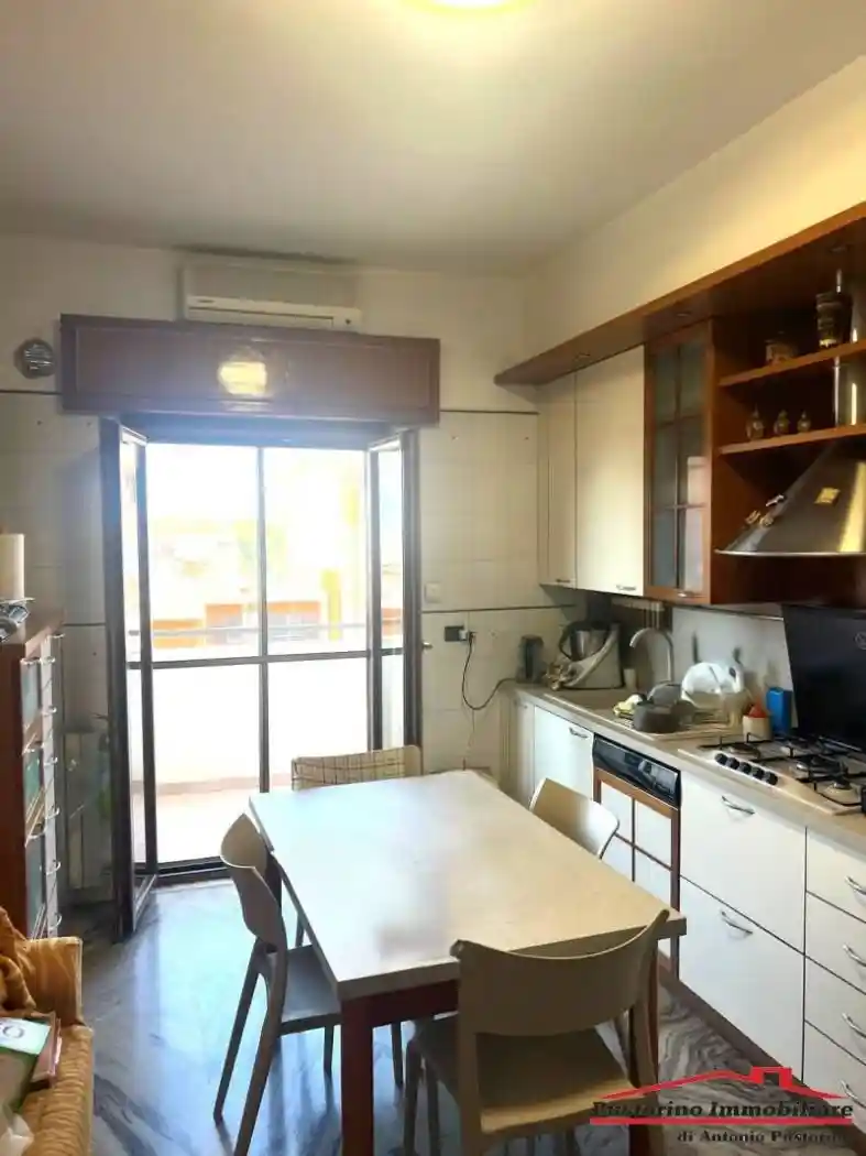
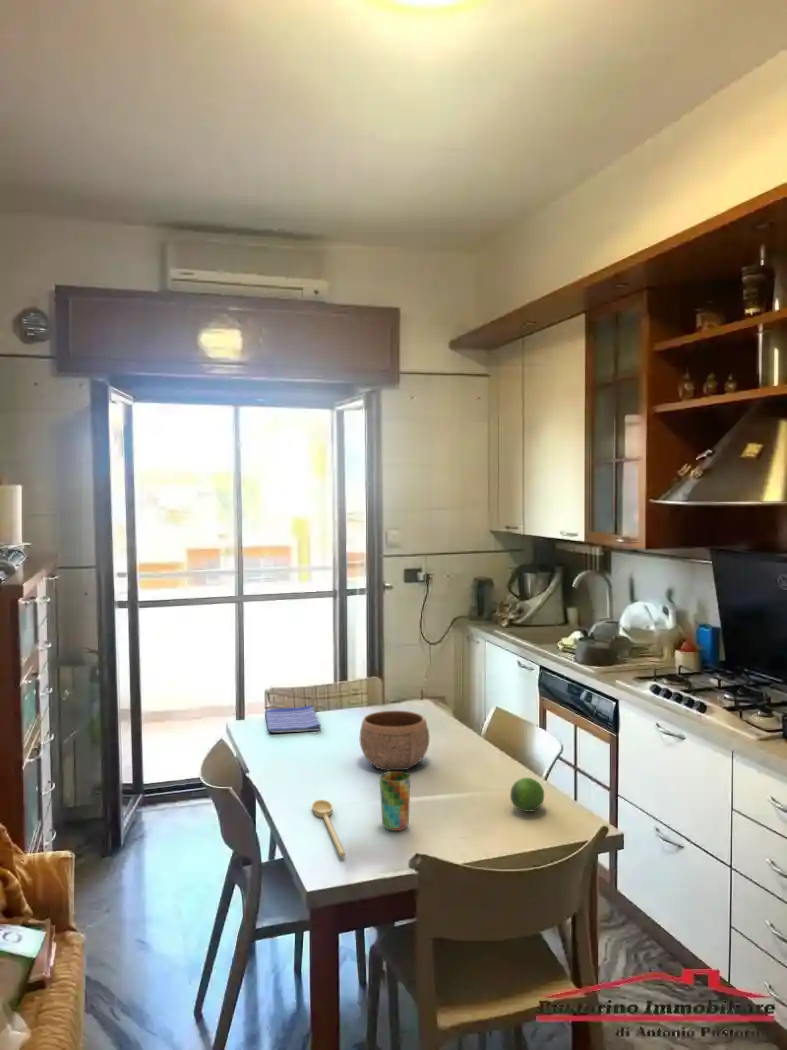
+ cup (395, 801)
+ dish towel (292, 718)
+ bowl (394, 740)
+ spoon (330, 826)
+ fruit (526, 793)
